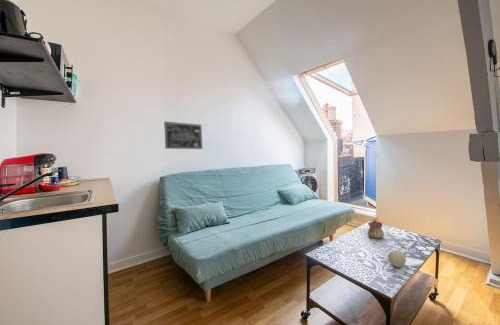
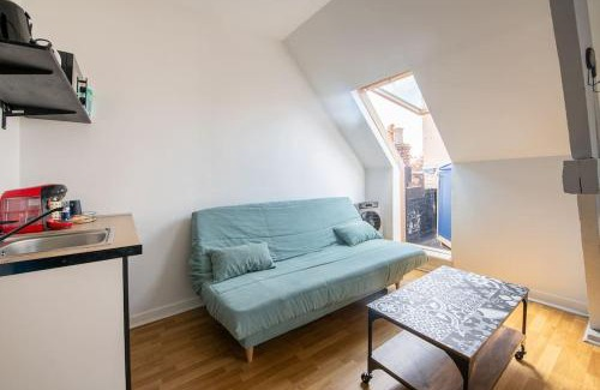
- fruit (396, 258)
- teapot (374, 228)
- wall art (184, 136)
